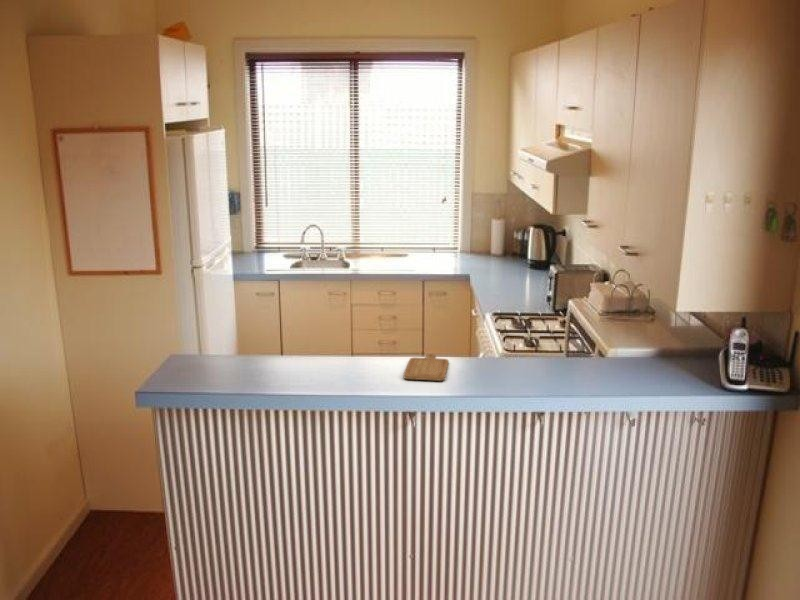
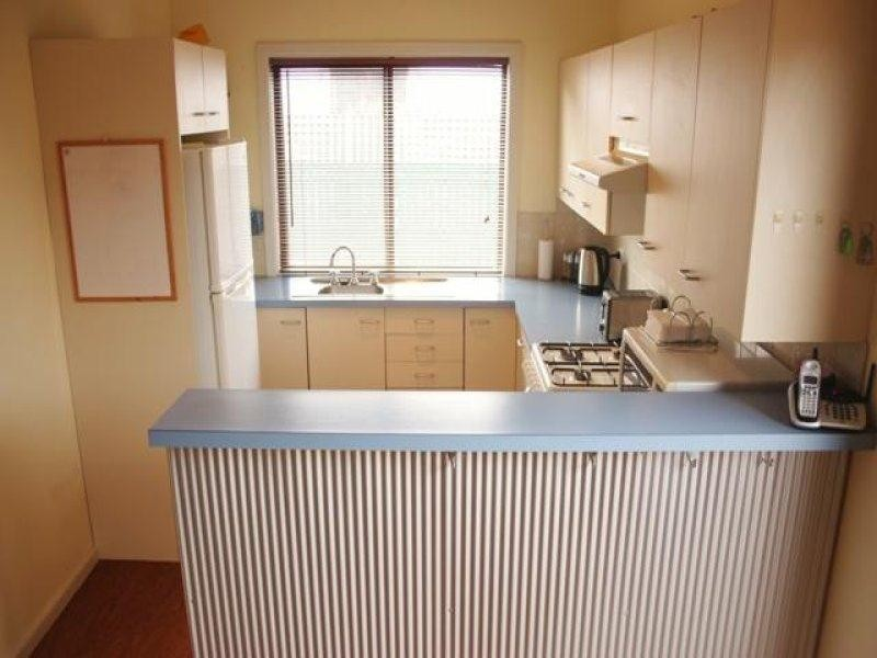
- chopping board (427, 366)
